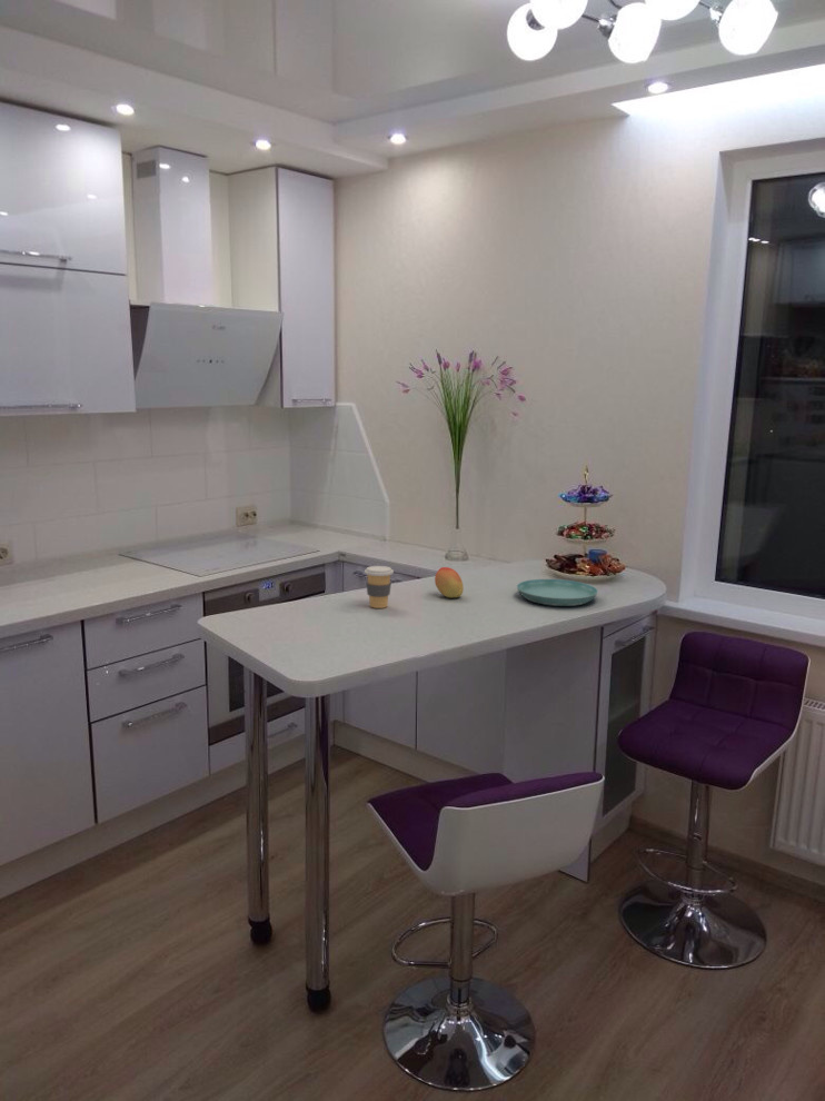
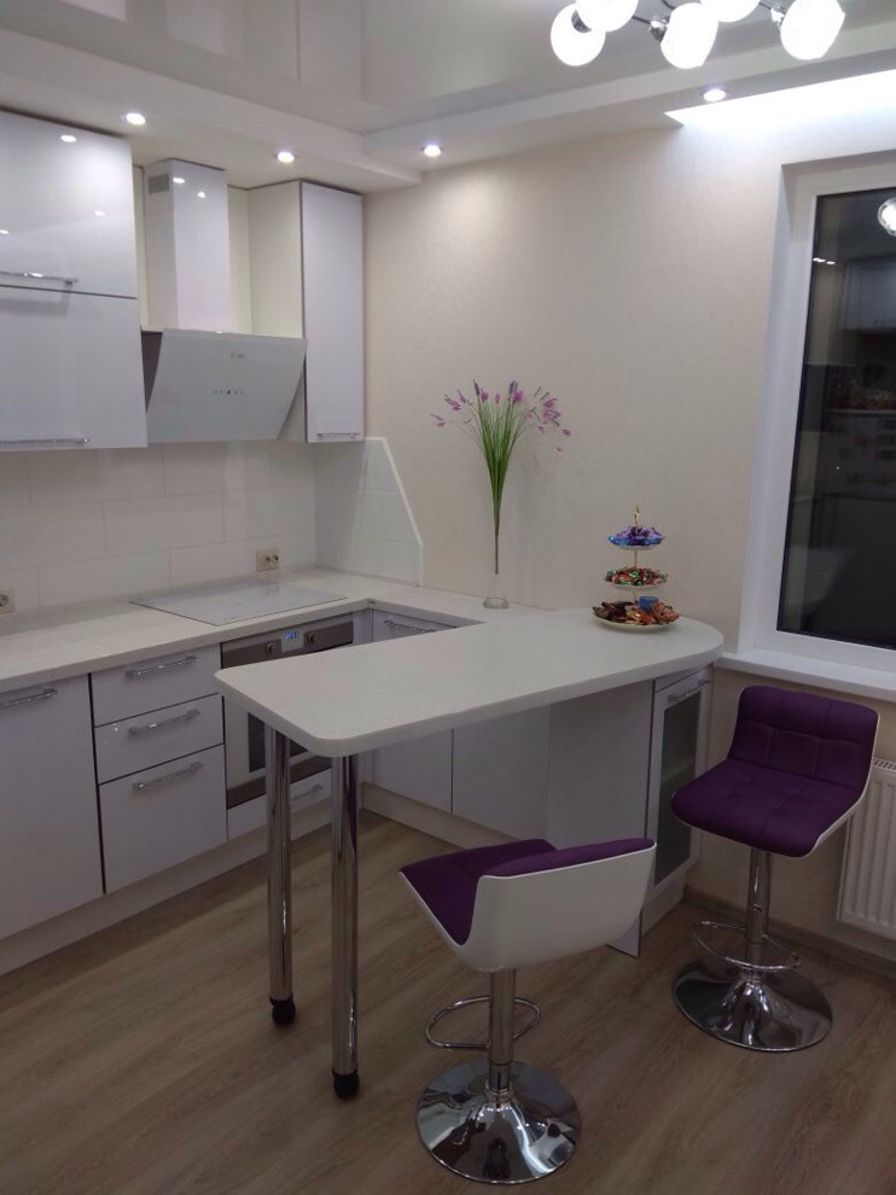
- coffee cup (378, 587)
- fruit (448, 582)
- saucer (556, 593)
